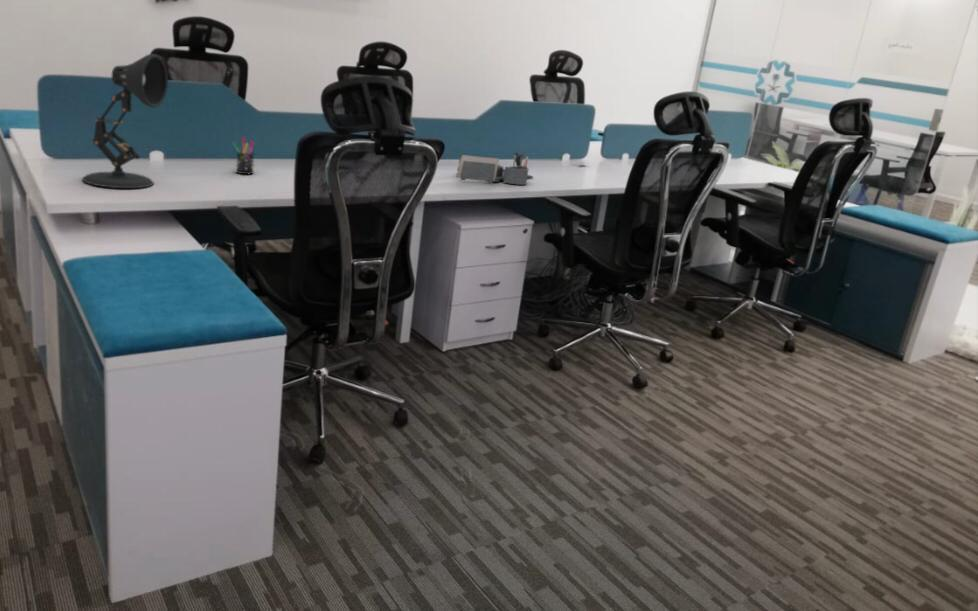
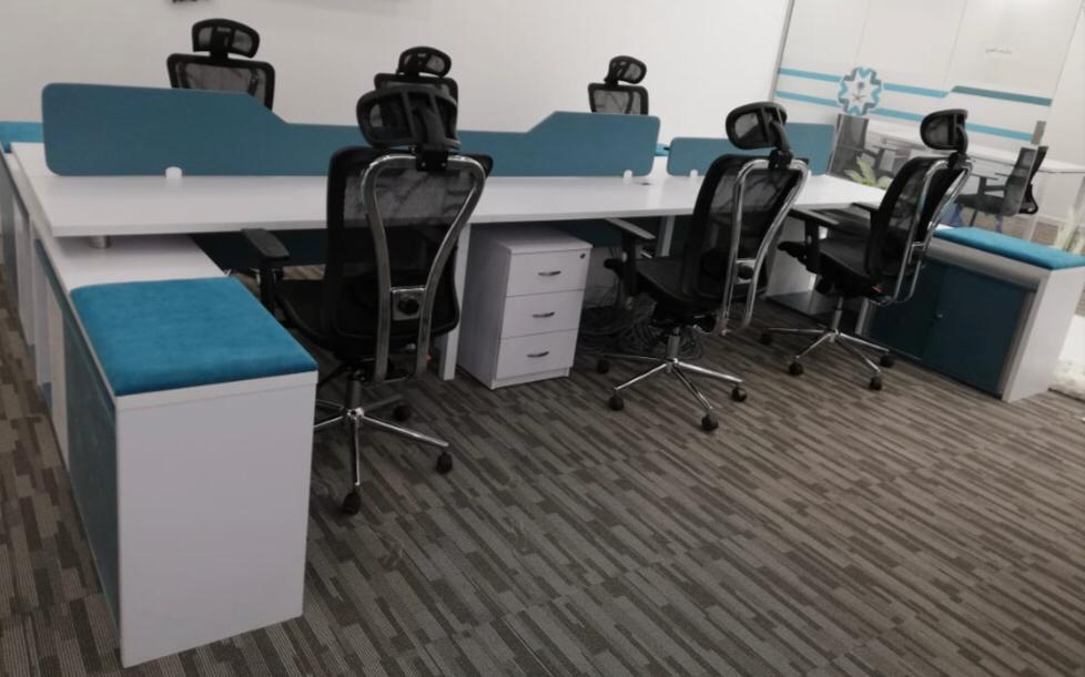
- pen holder (243, 155)
- desk lamp (120, 117)
- desk organizer (494, 162)
